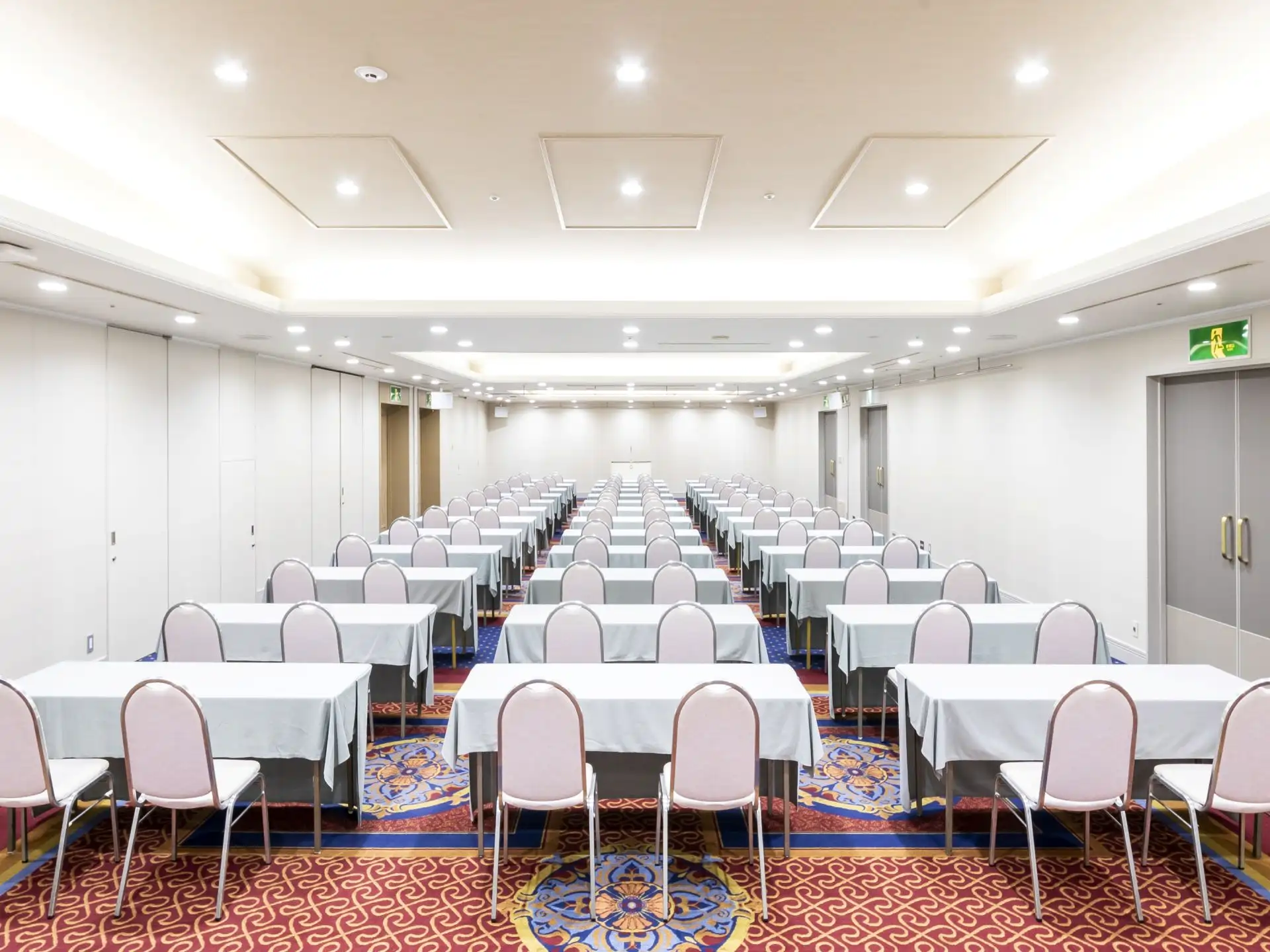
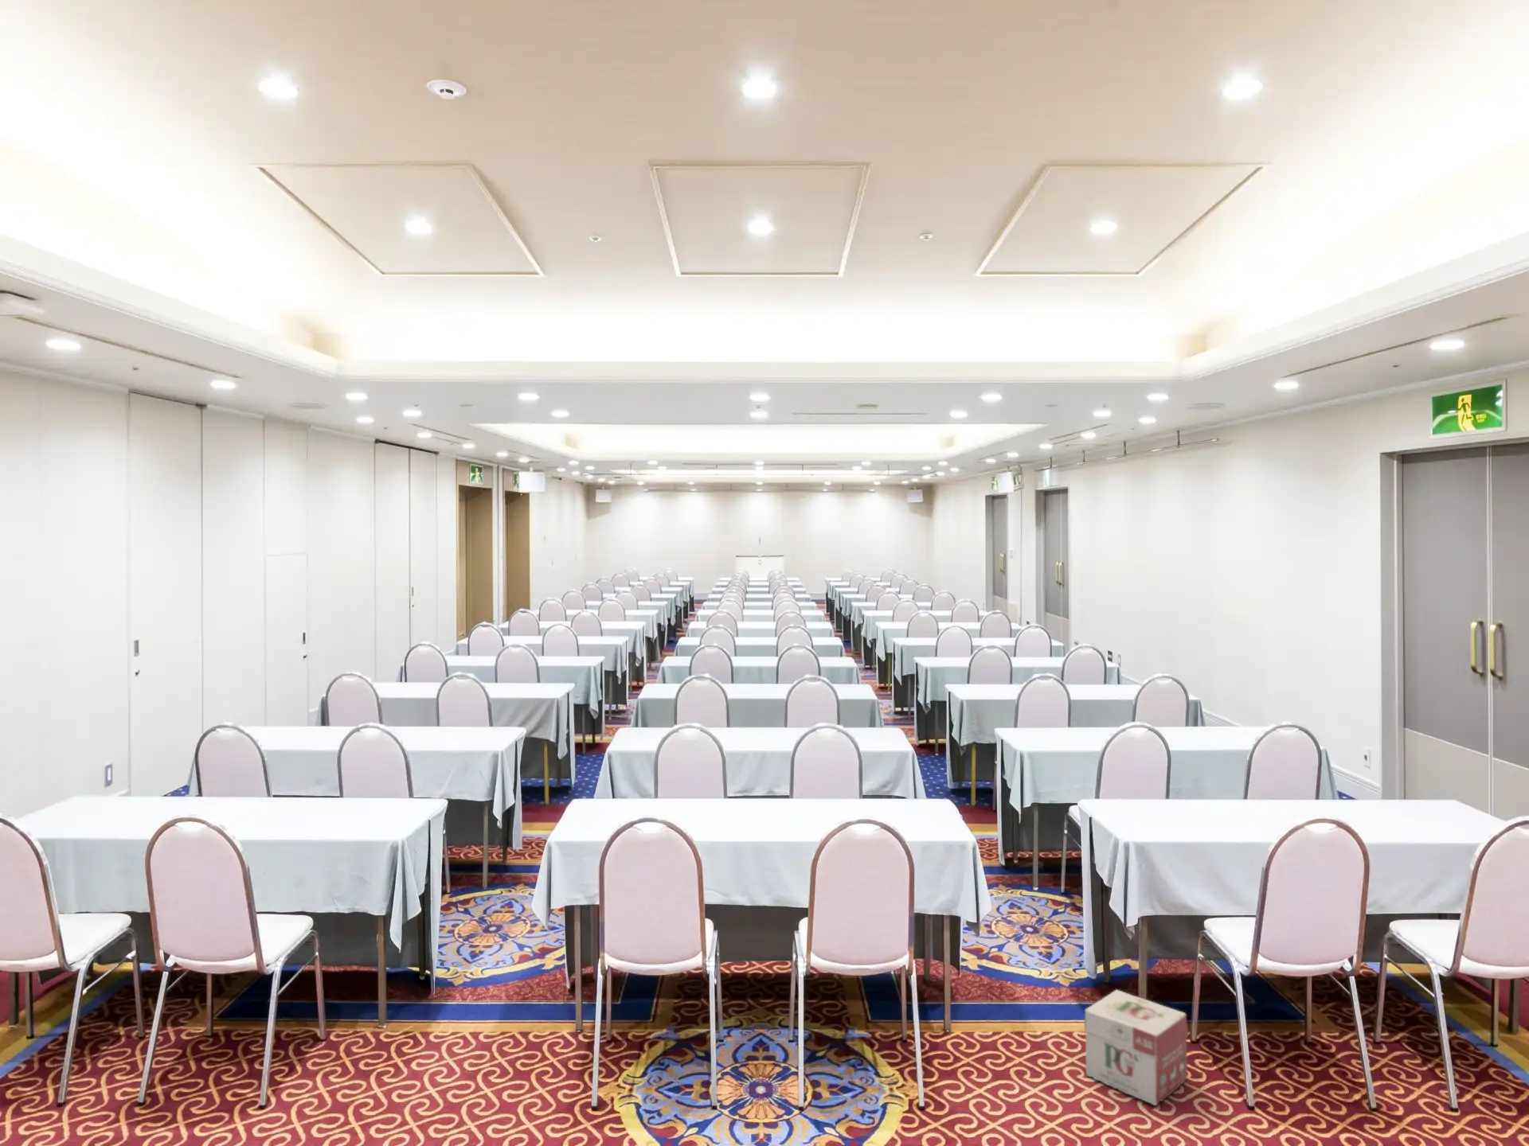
+ cardboard box (1135, 1044)
